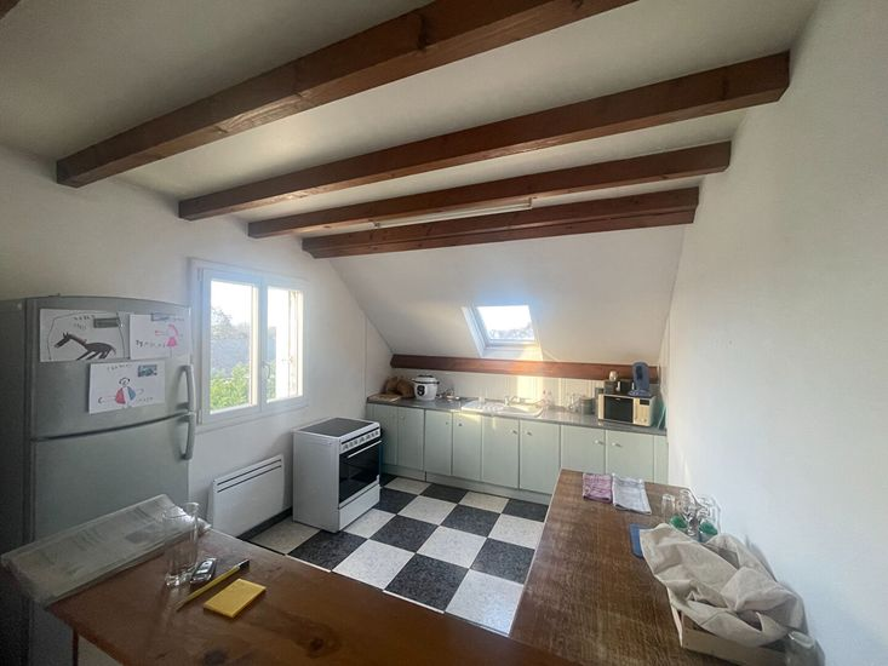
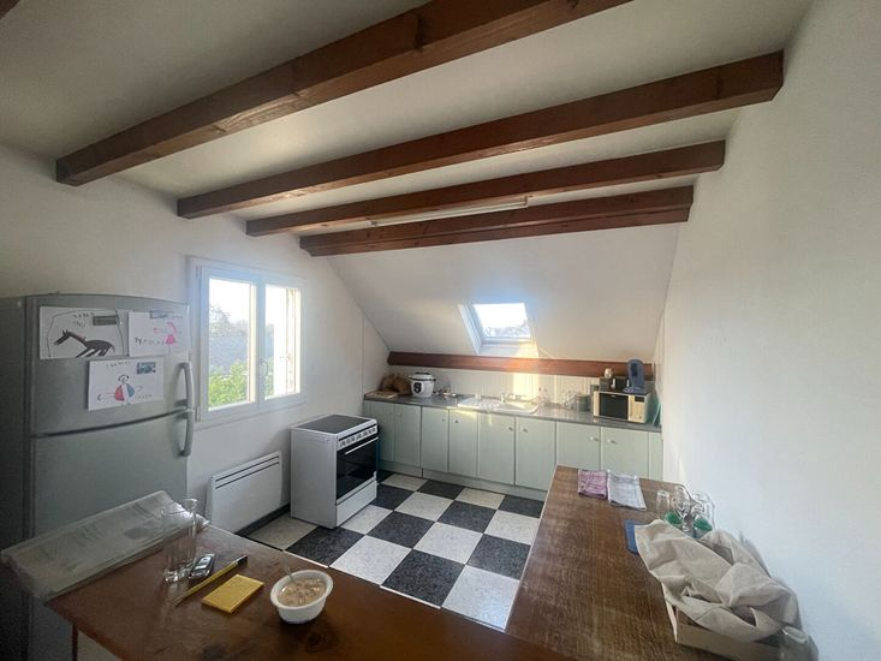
+ legume (299, 595)
